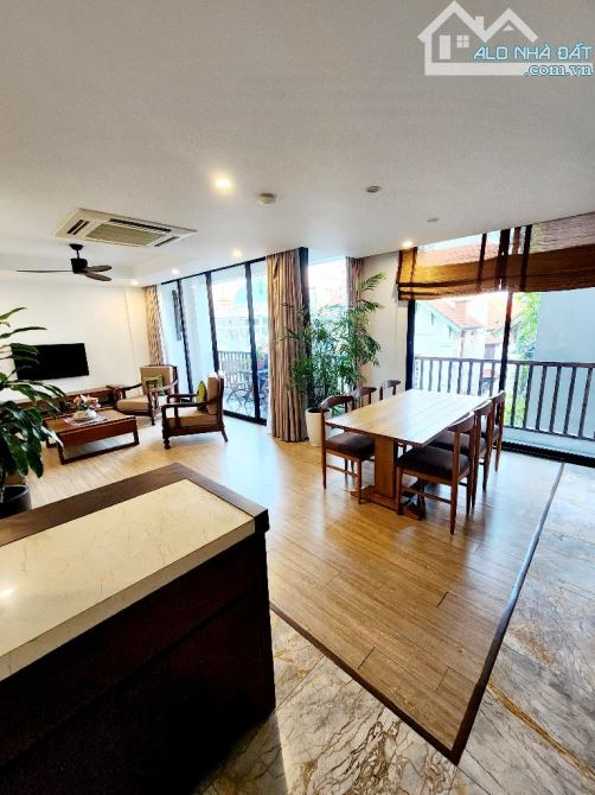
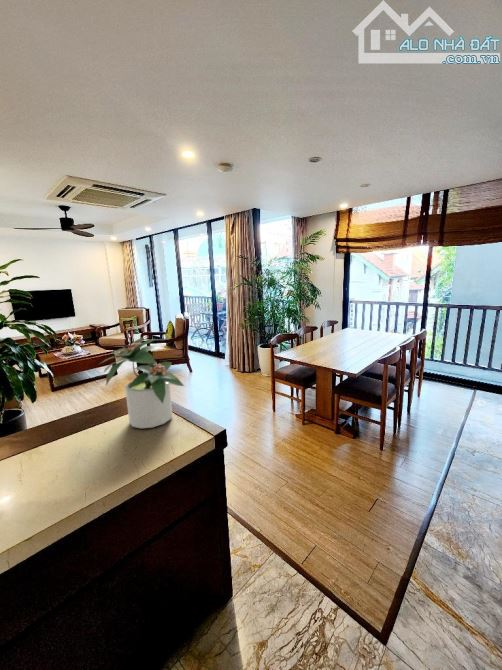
+ potted plant (141, 382)
